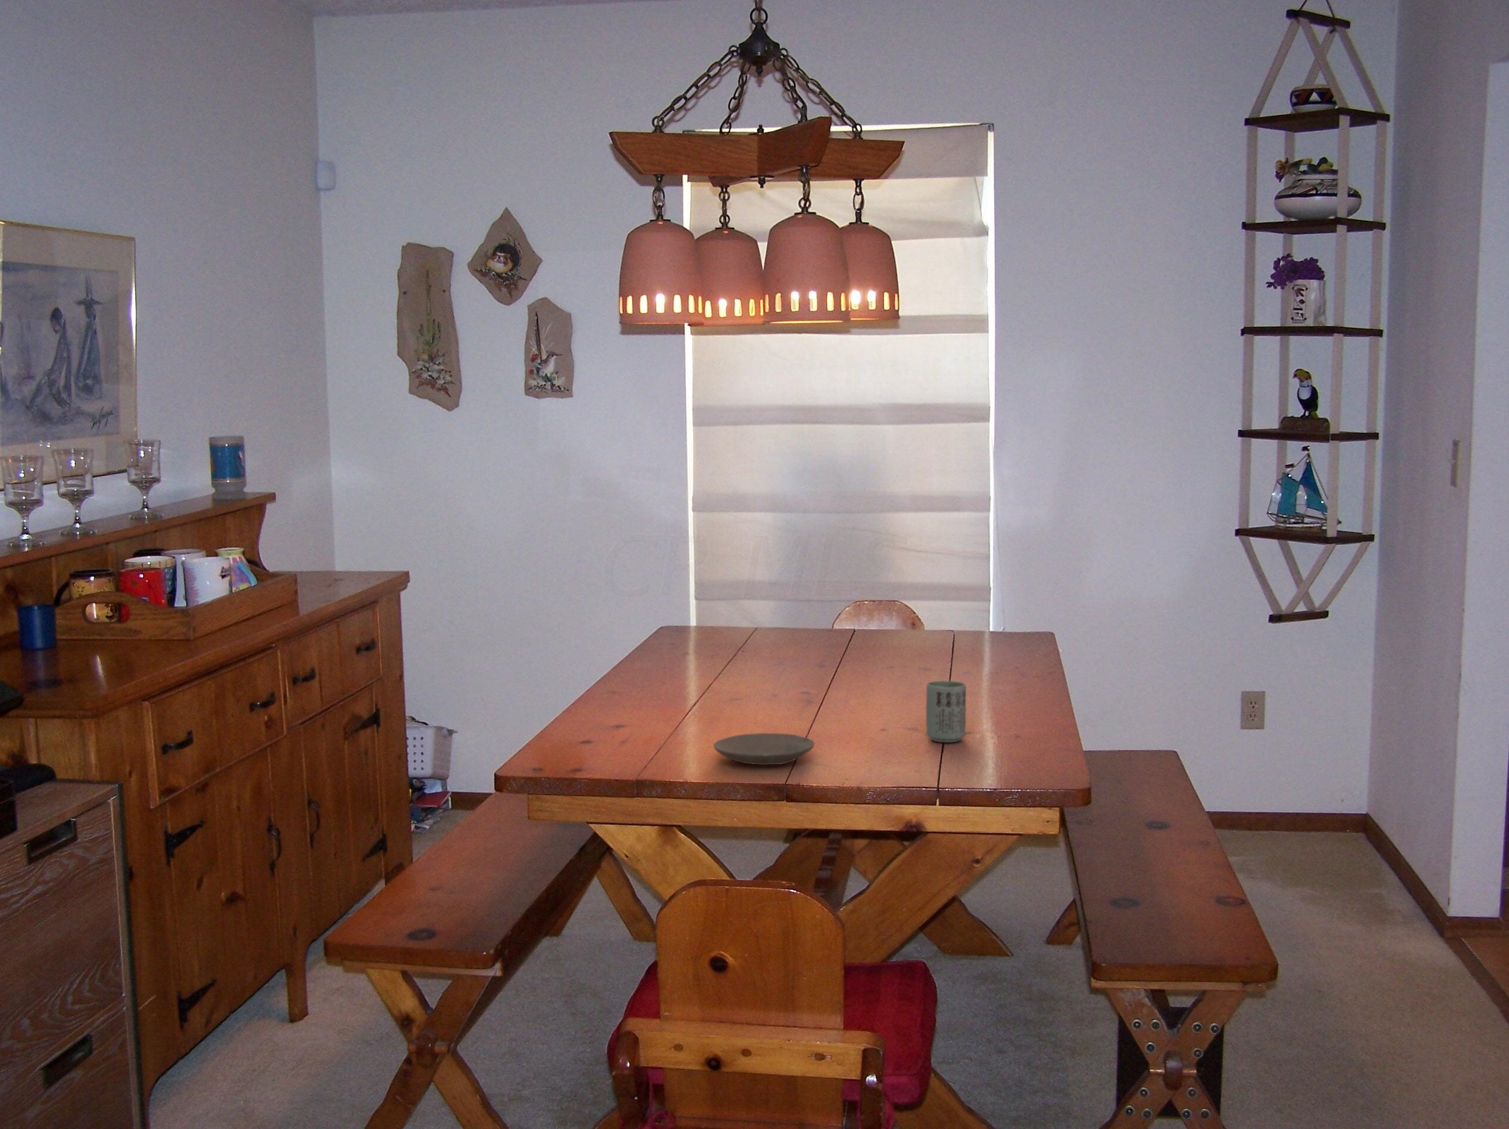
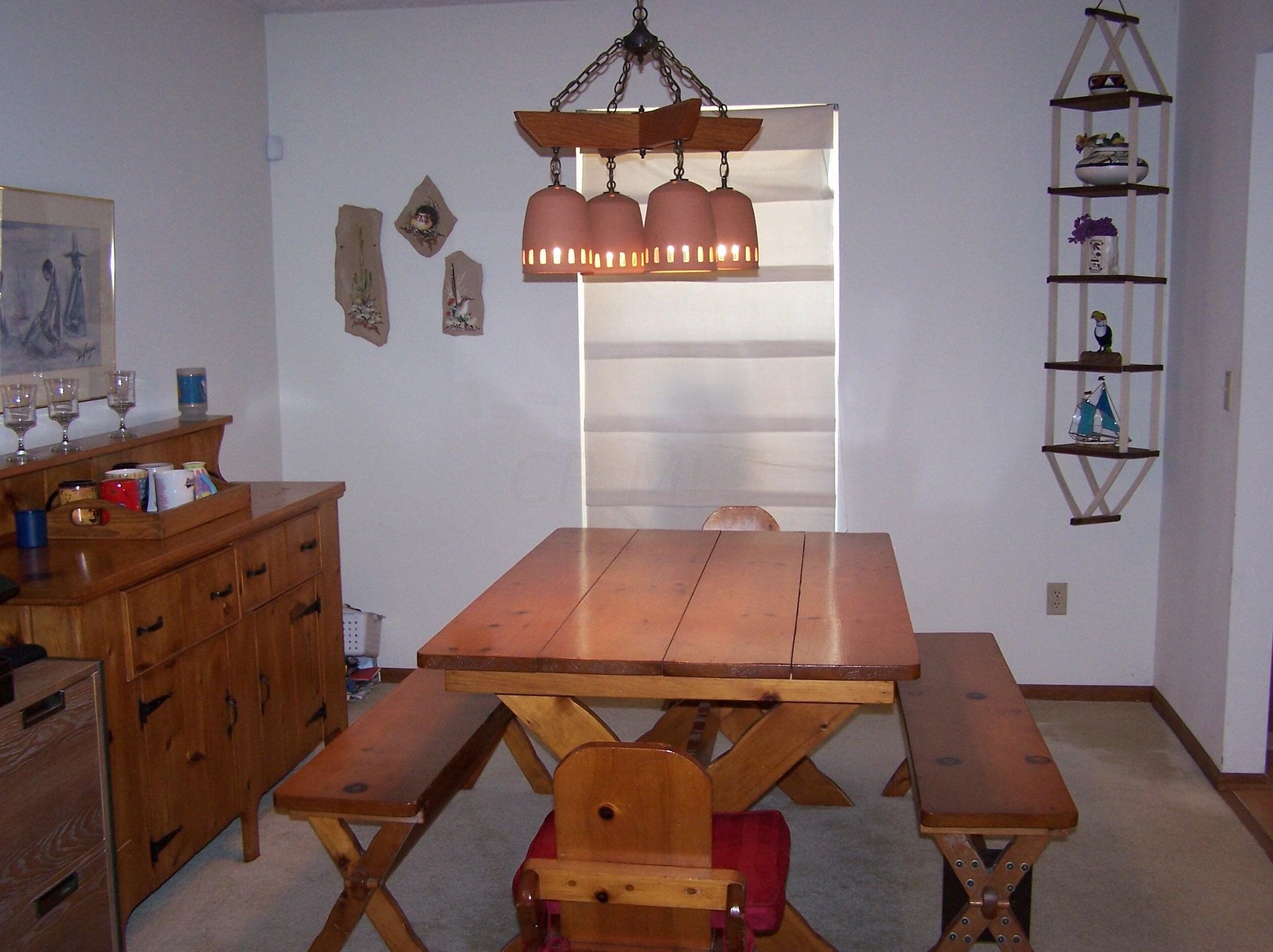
- plate (763, 751)
- cup (946, 712)
